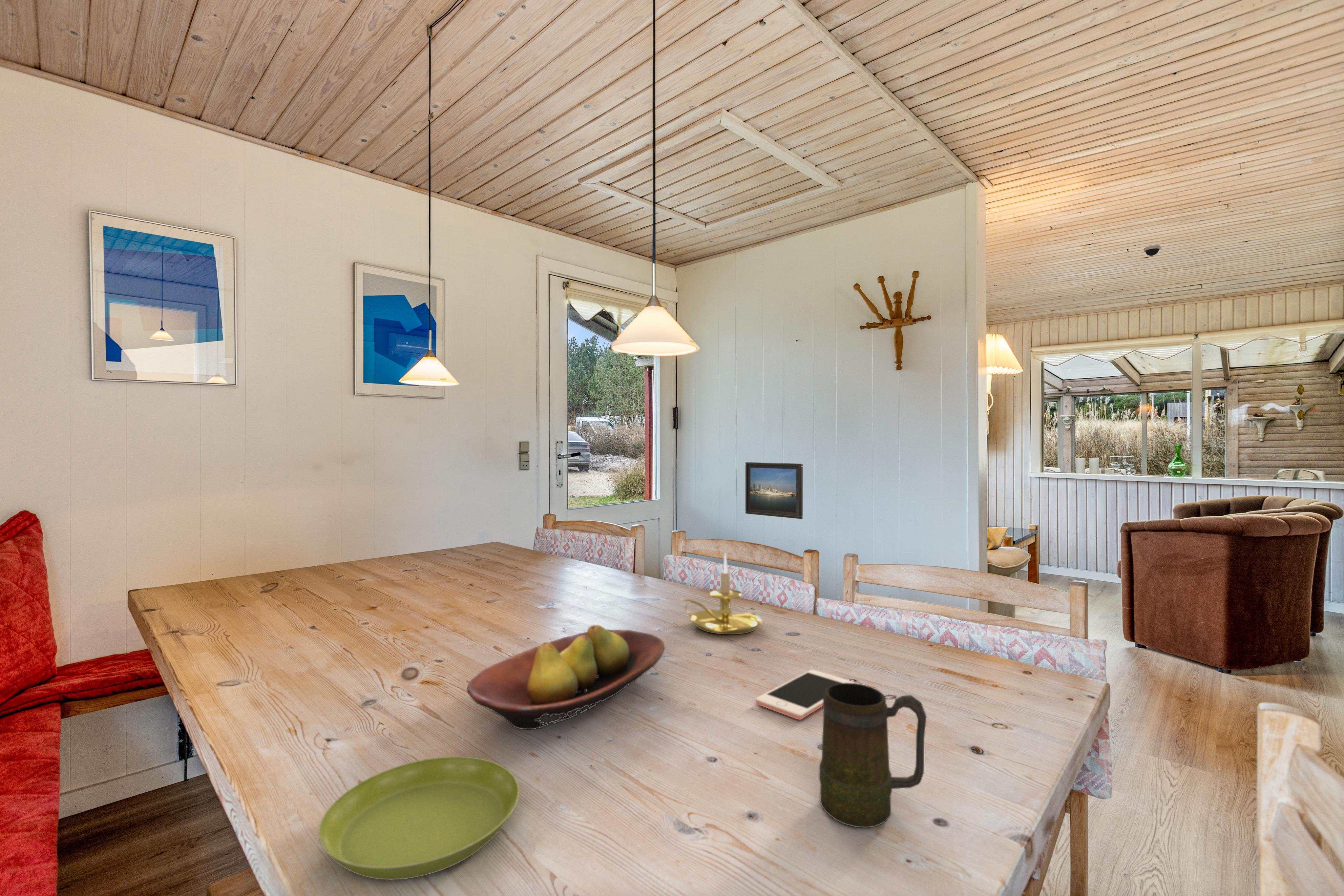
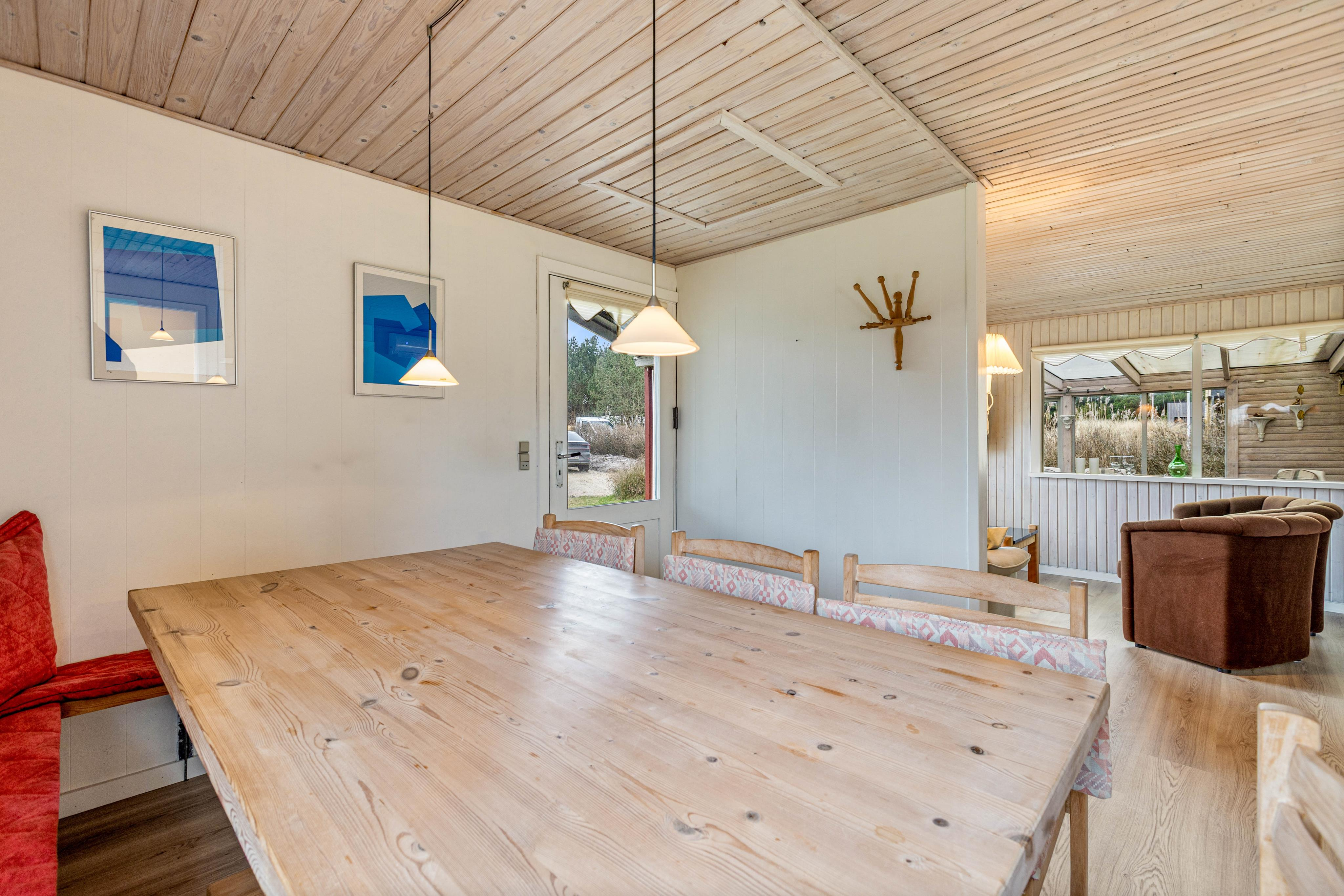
- mug (871, 752)
- cell phone (807, 693)
- candle holder (720, 589)
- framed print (773, 490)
- dome security camera (1152, 251)
- fruit bowl (575, 665)
- saucer (425, 816)
